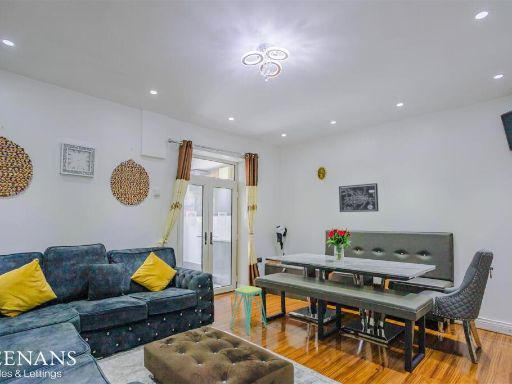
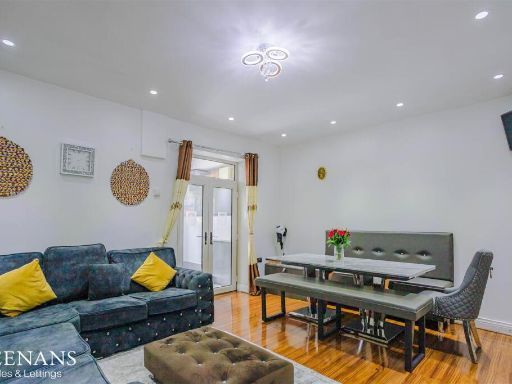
- wall art (357, 198)
- stool (248, 307)
